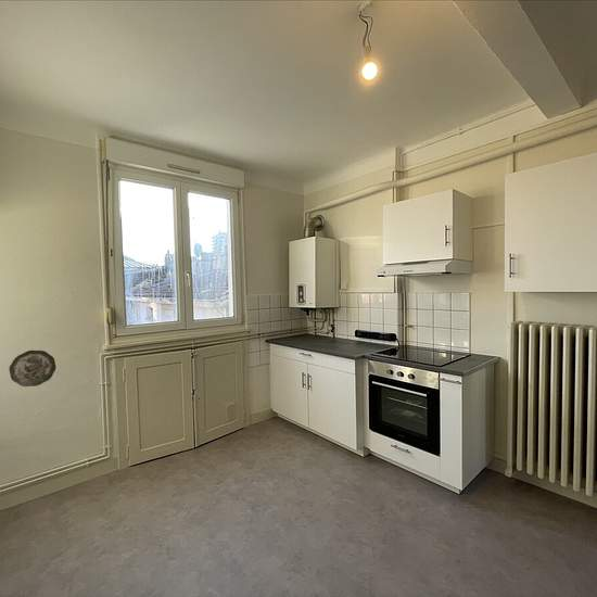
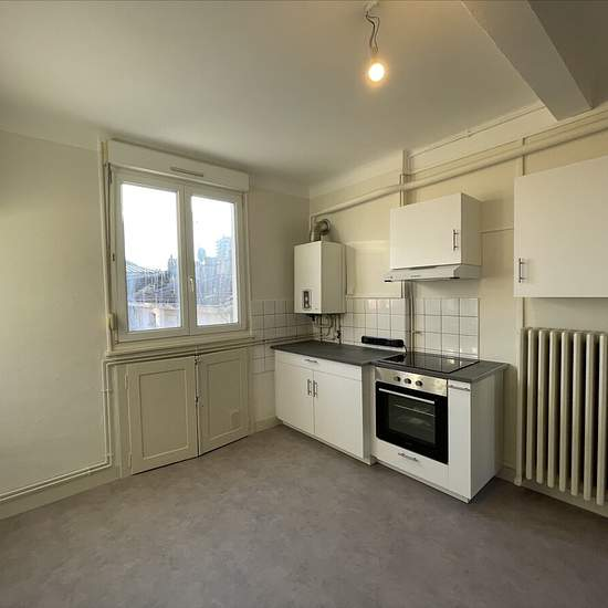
- decorative plate (33, 368)
